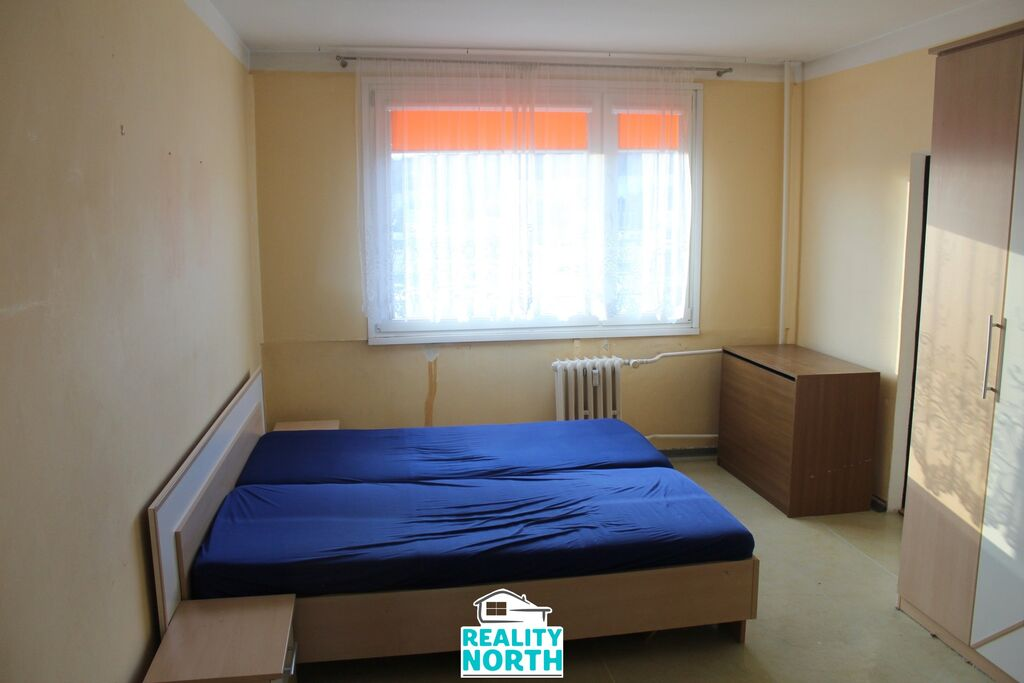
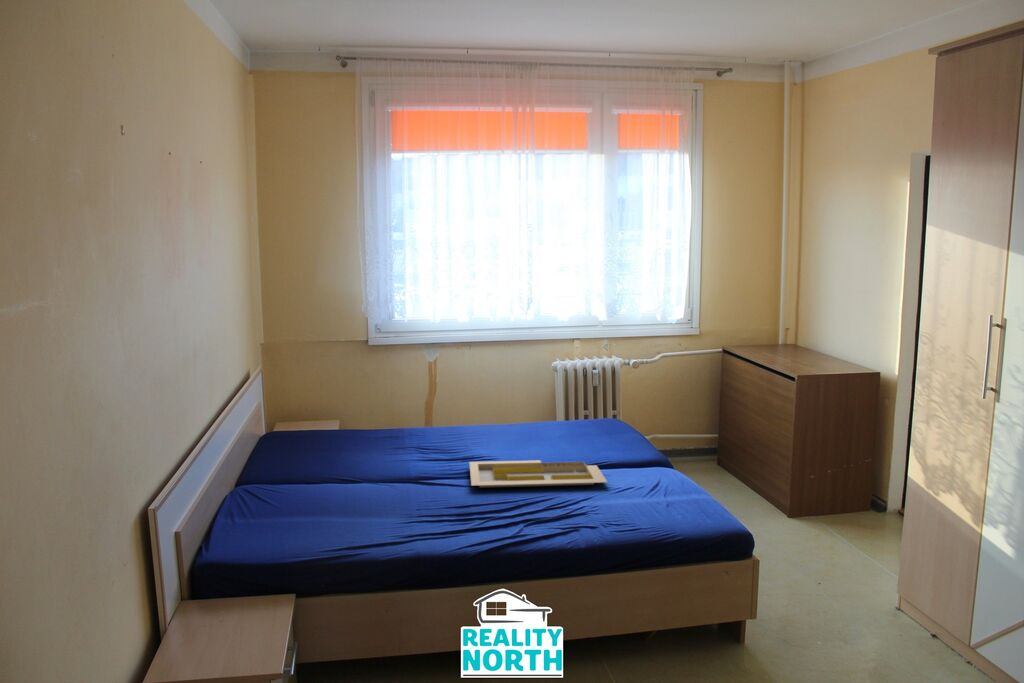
+ serving tray (535, 474)
